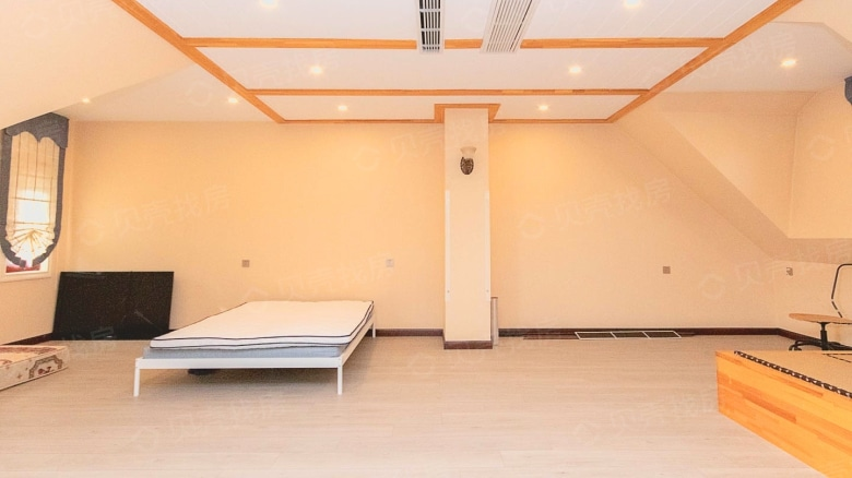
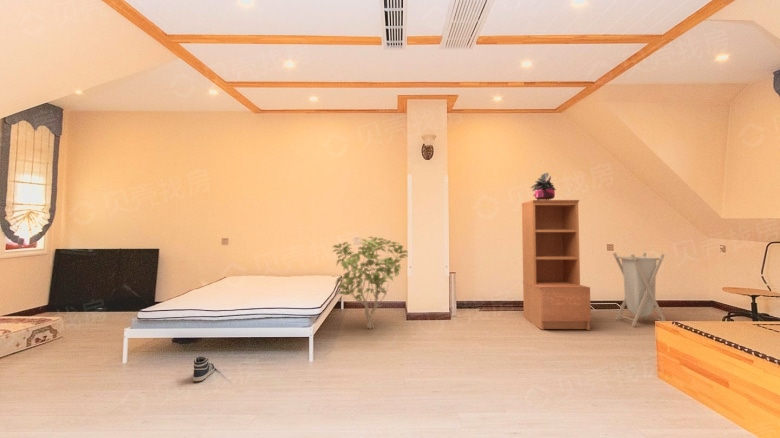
+ sneaker (204, 364)
+ potted plant (543, 186)
+ laundry hamper (639, 288)
+ shrub (371, 282)
+ bookshelf (553, 261)
